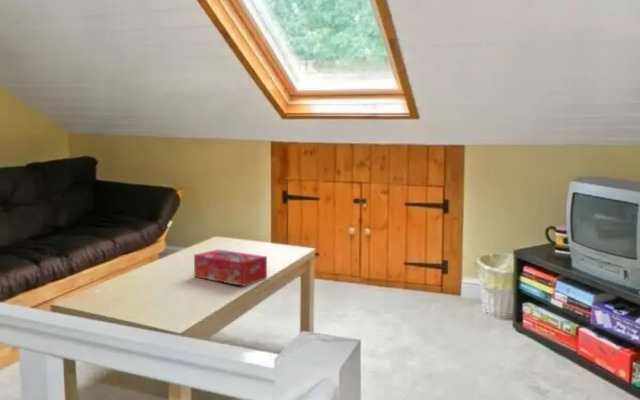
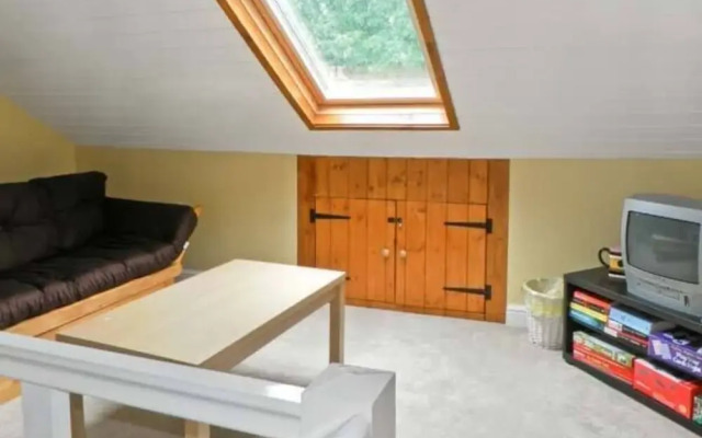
- tissue box (230, 266)
